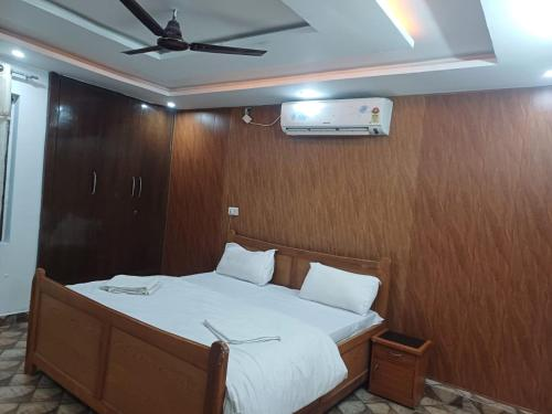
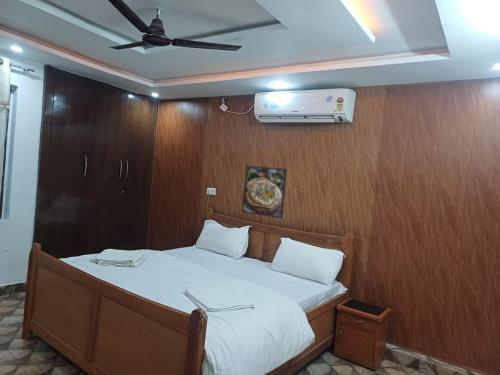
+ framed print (263, 191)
